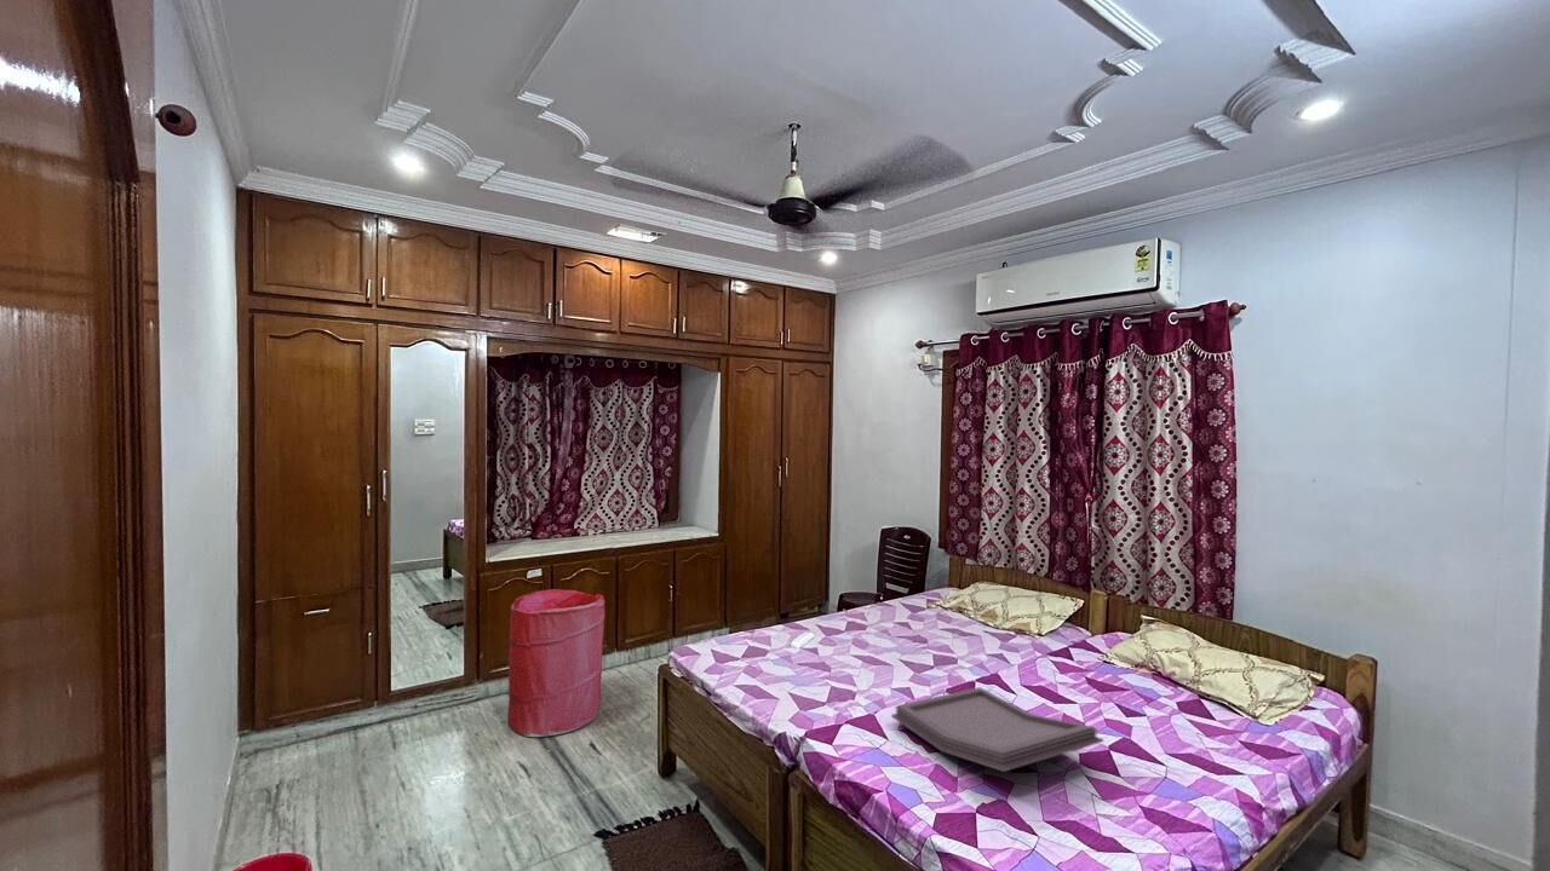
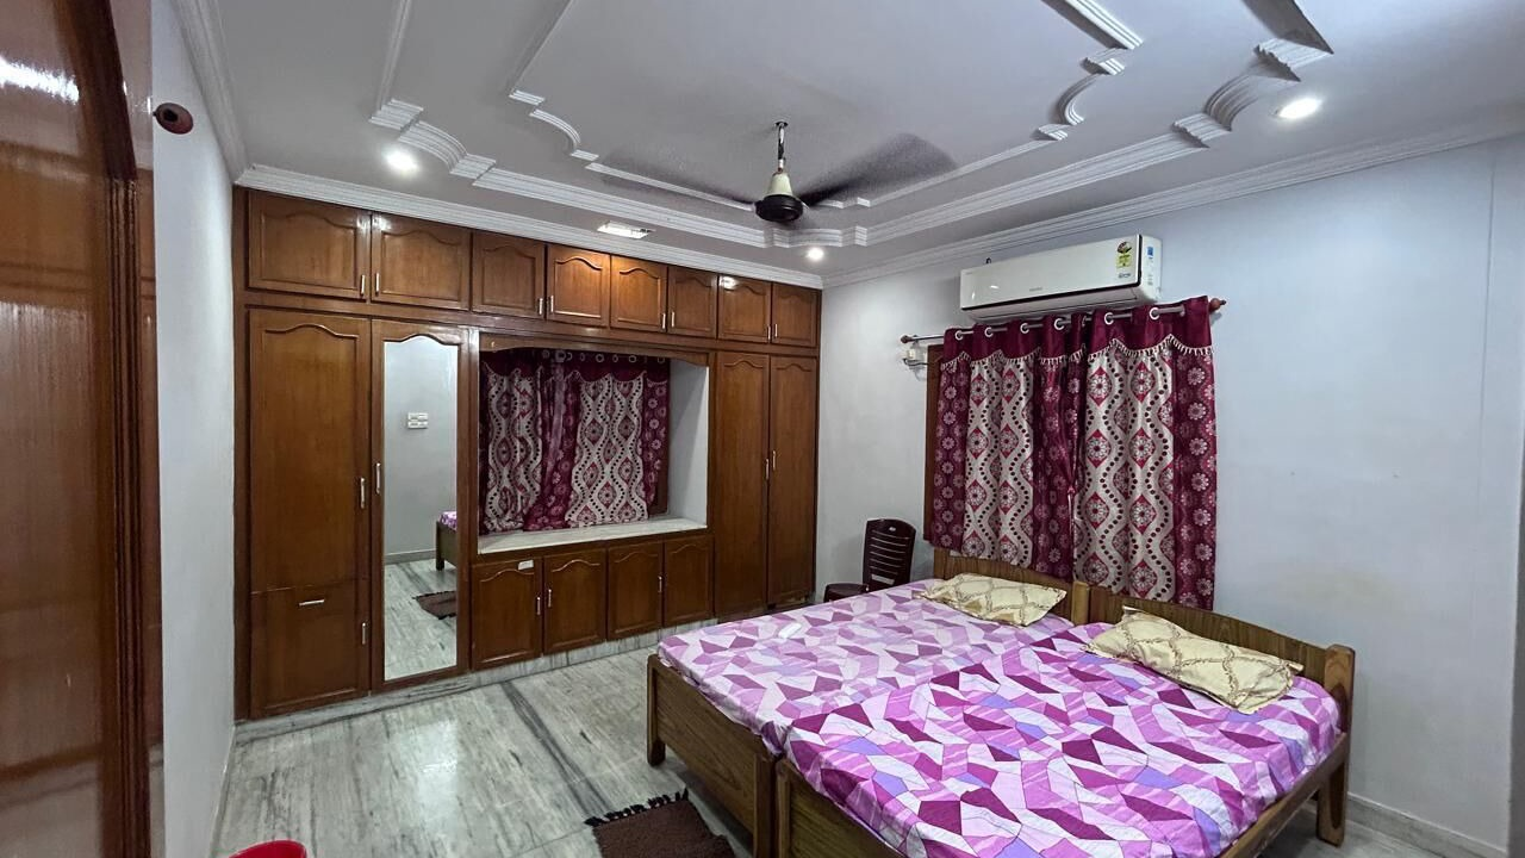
- serving tray (989, 726)
- laundry hamper (557, 654)
